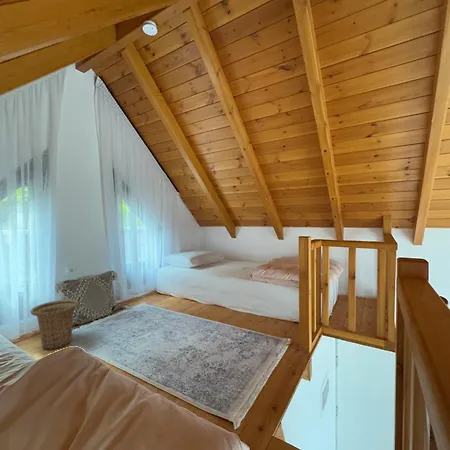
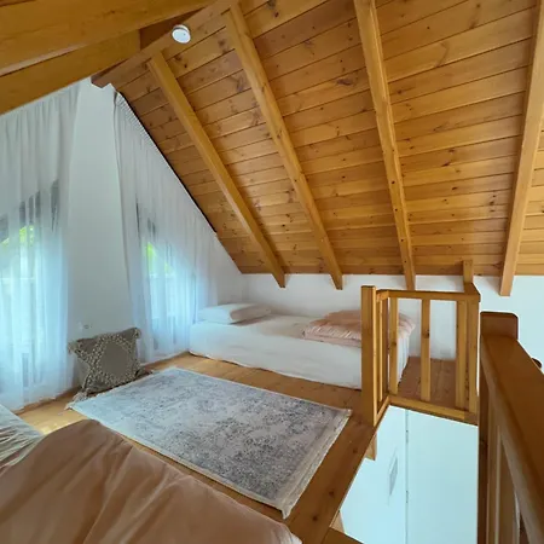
- basket (56, 324)
